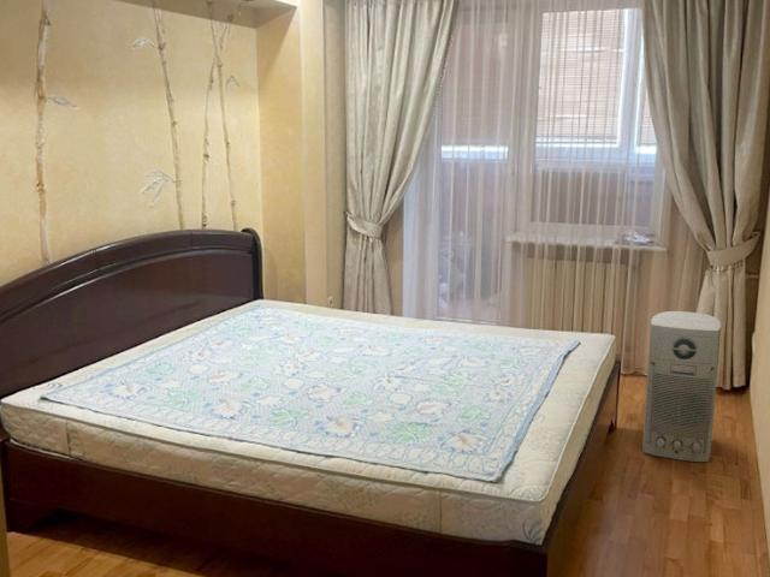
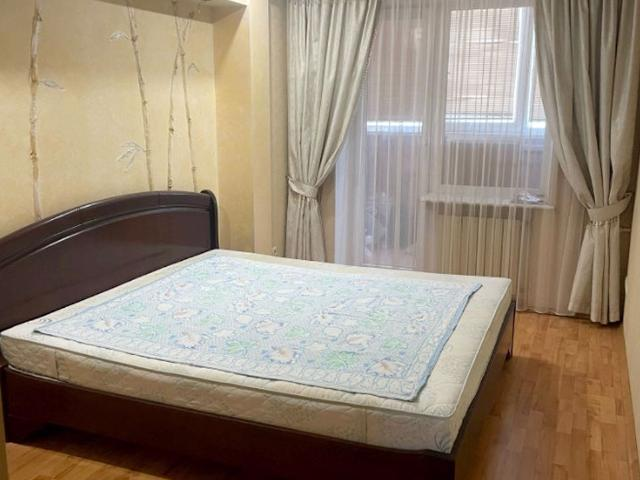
- air purifier (681, 382)
